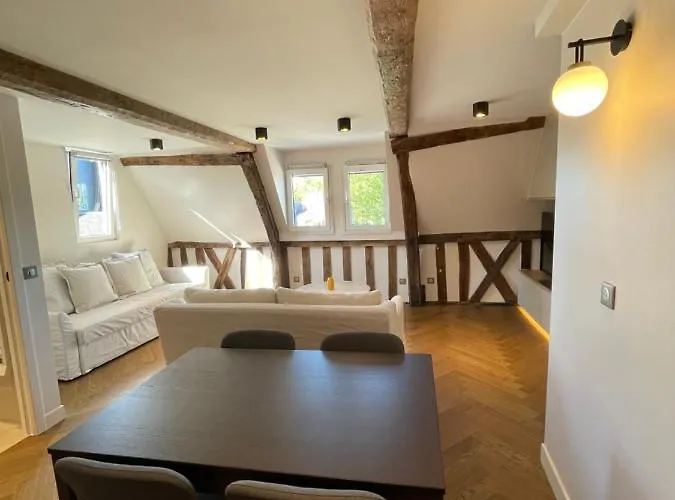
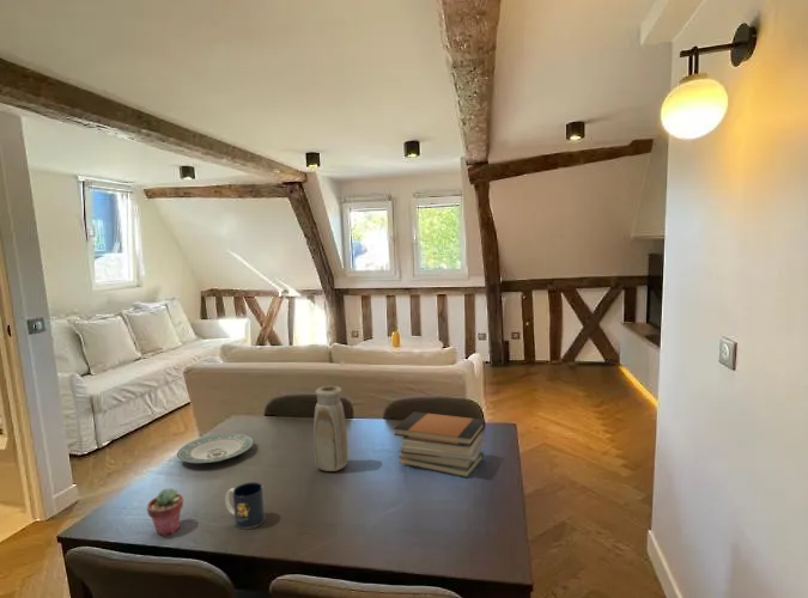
+ book stack (441, 443)
+ plate (217, 451)
+ potted succulent (165, 509)
+ mug (243, 504)
+ vase (329, 427)
